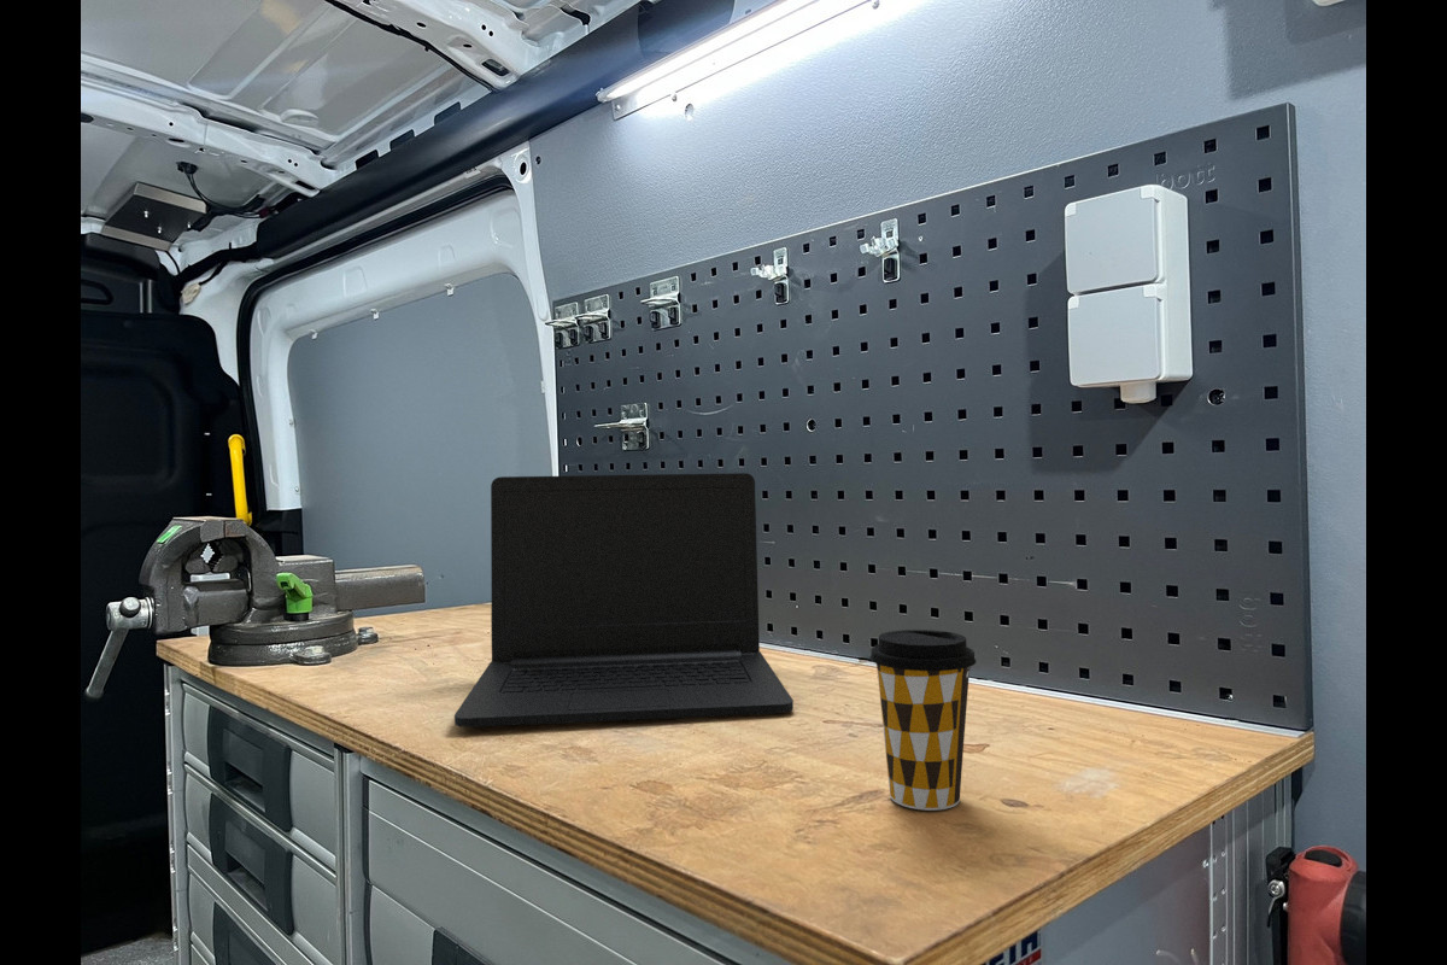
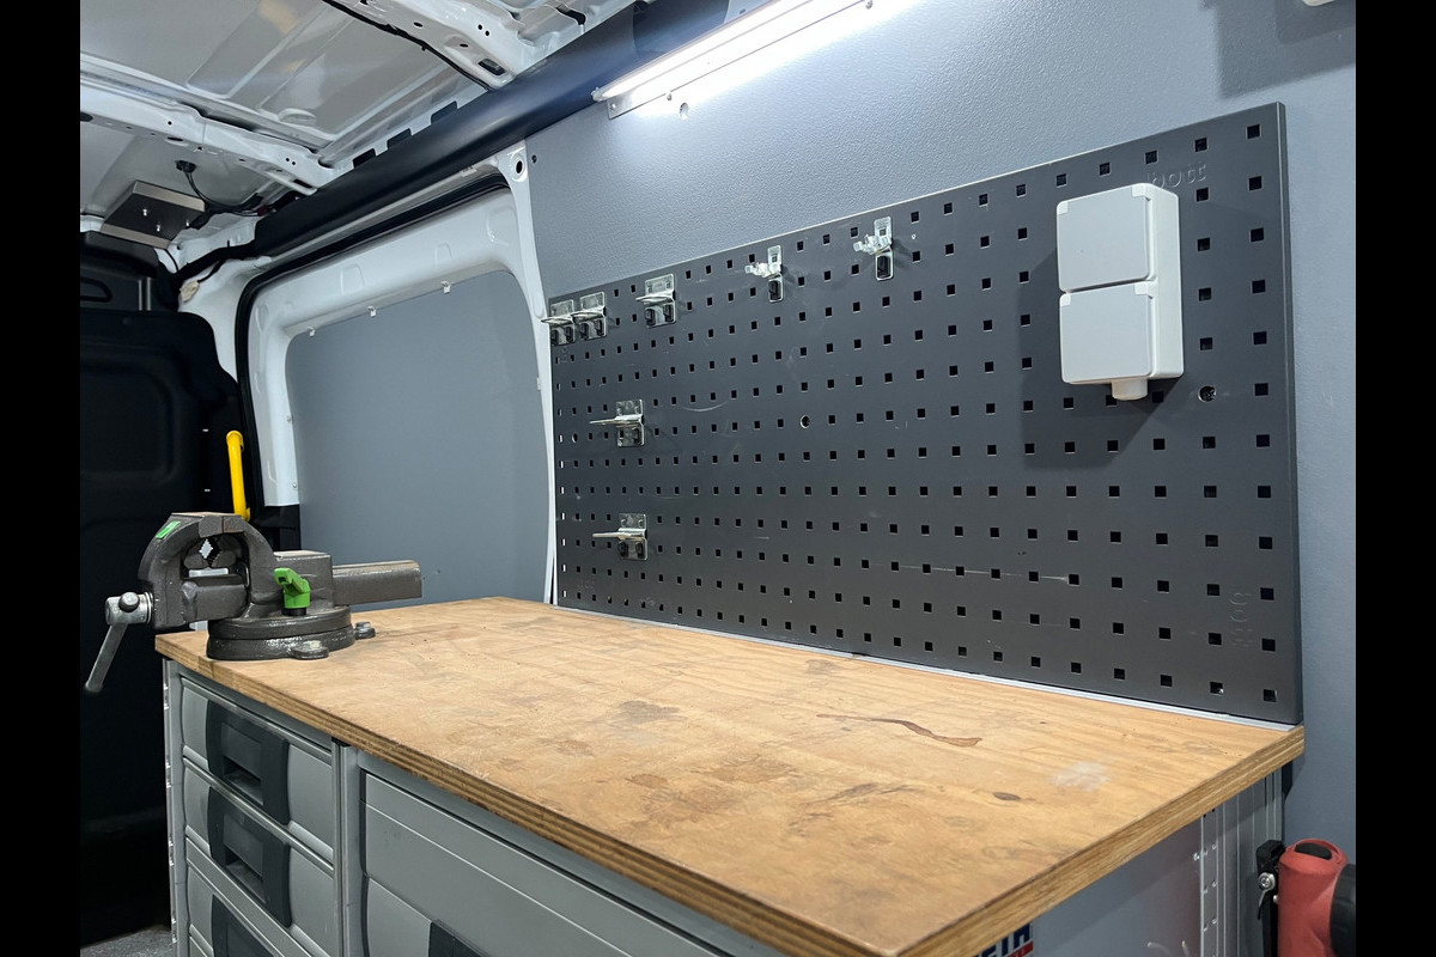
- laptop (626, 583)
- coffee cup (922, 717)
